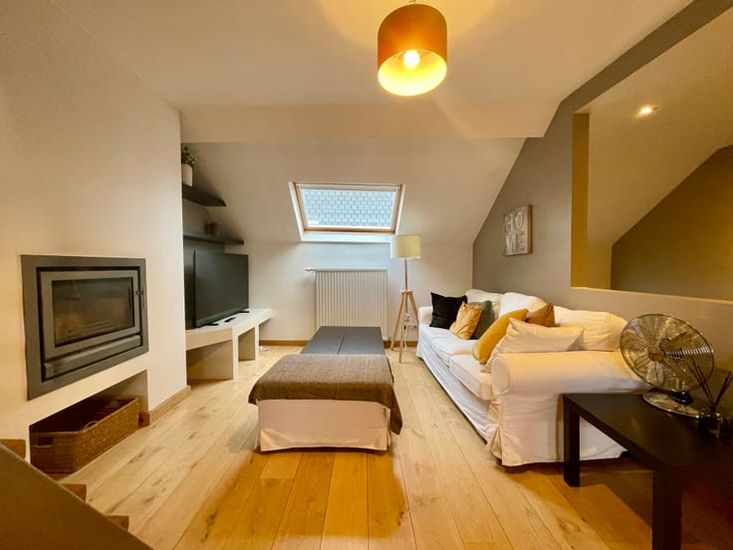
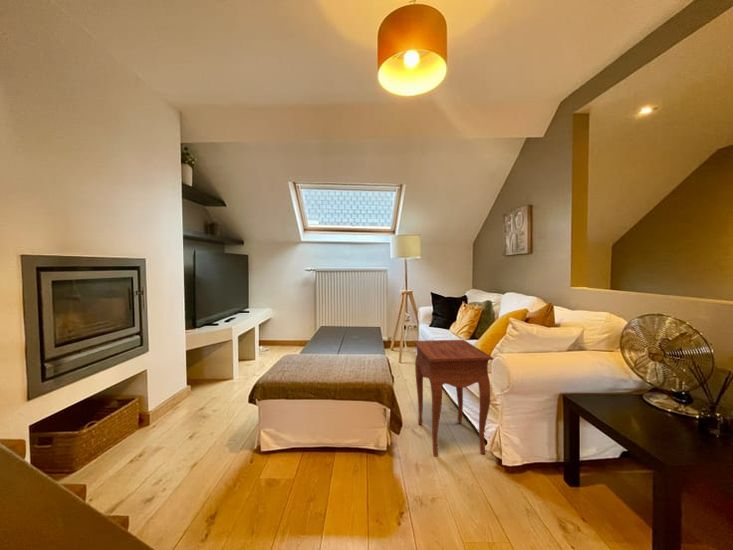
+ side table (441, 393)
